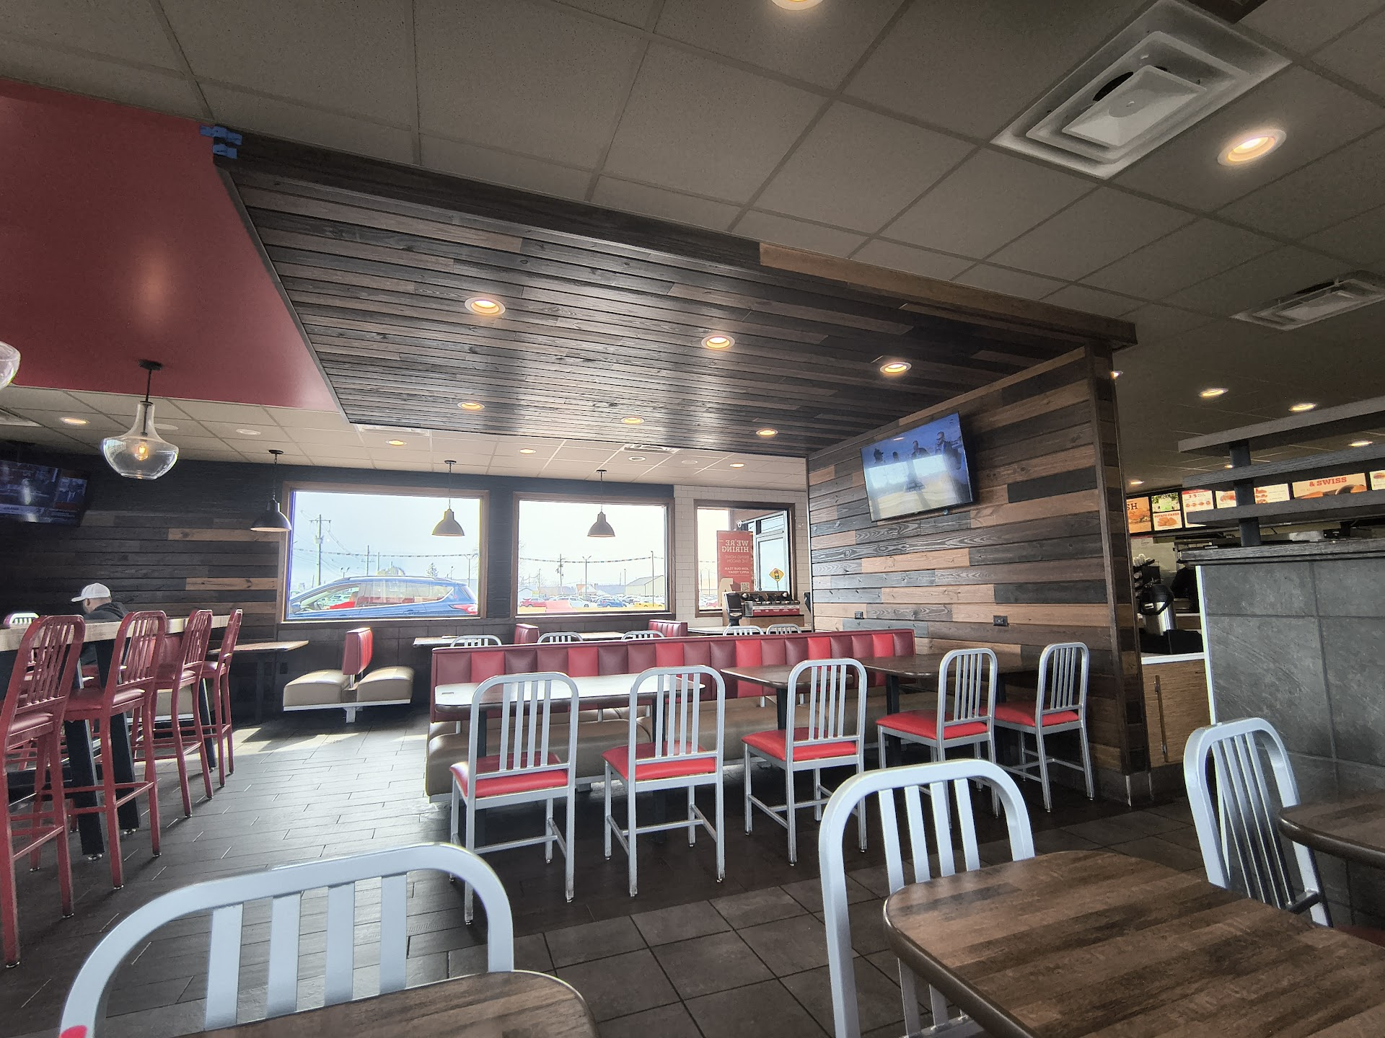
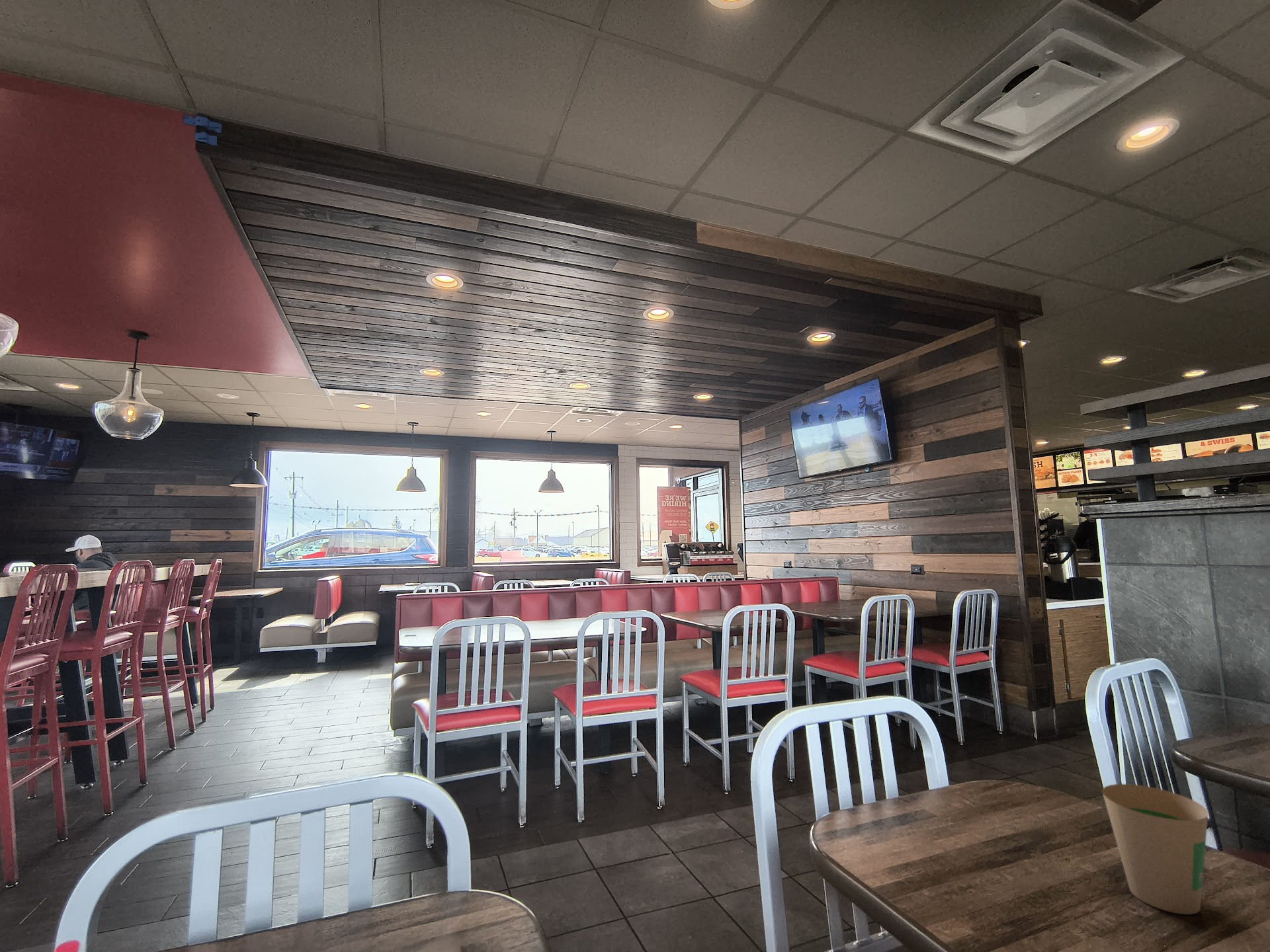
+ paper cup (1158, 848)
